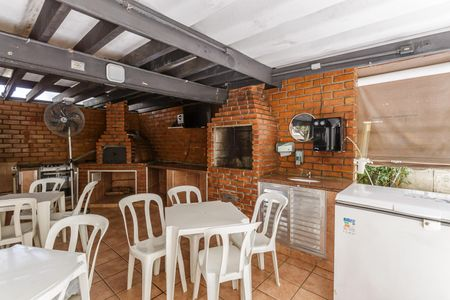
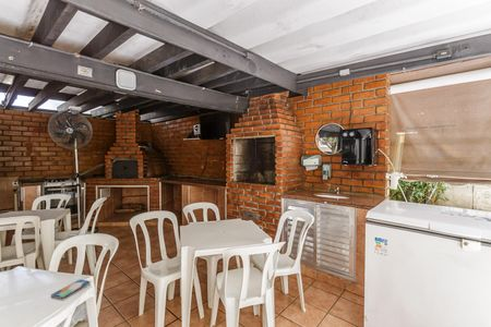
+ smartphone (71, 288)
